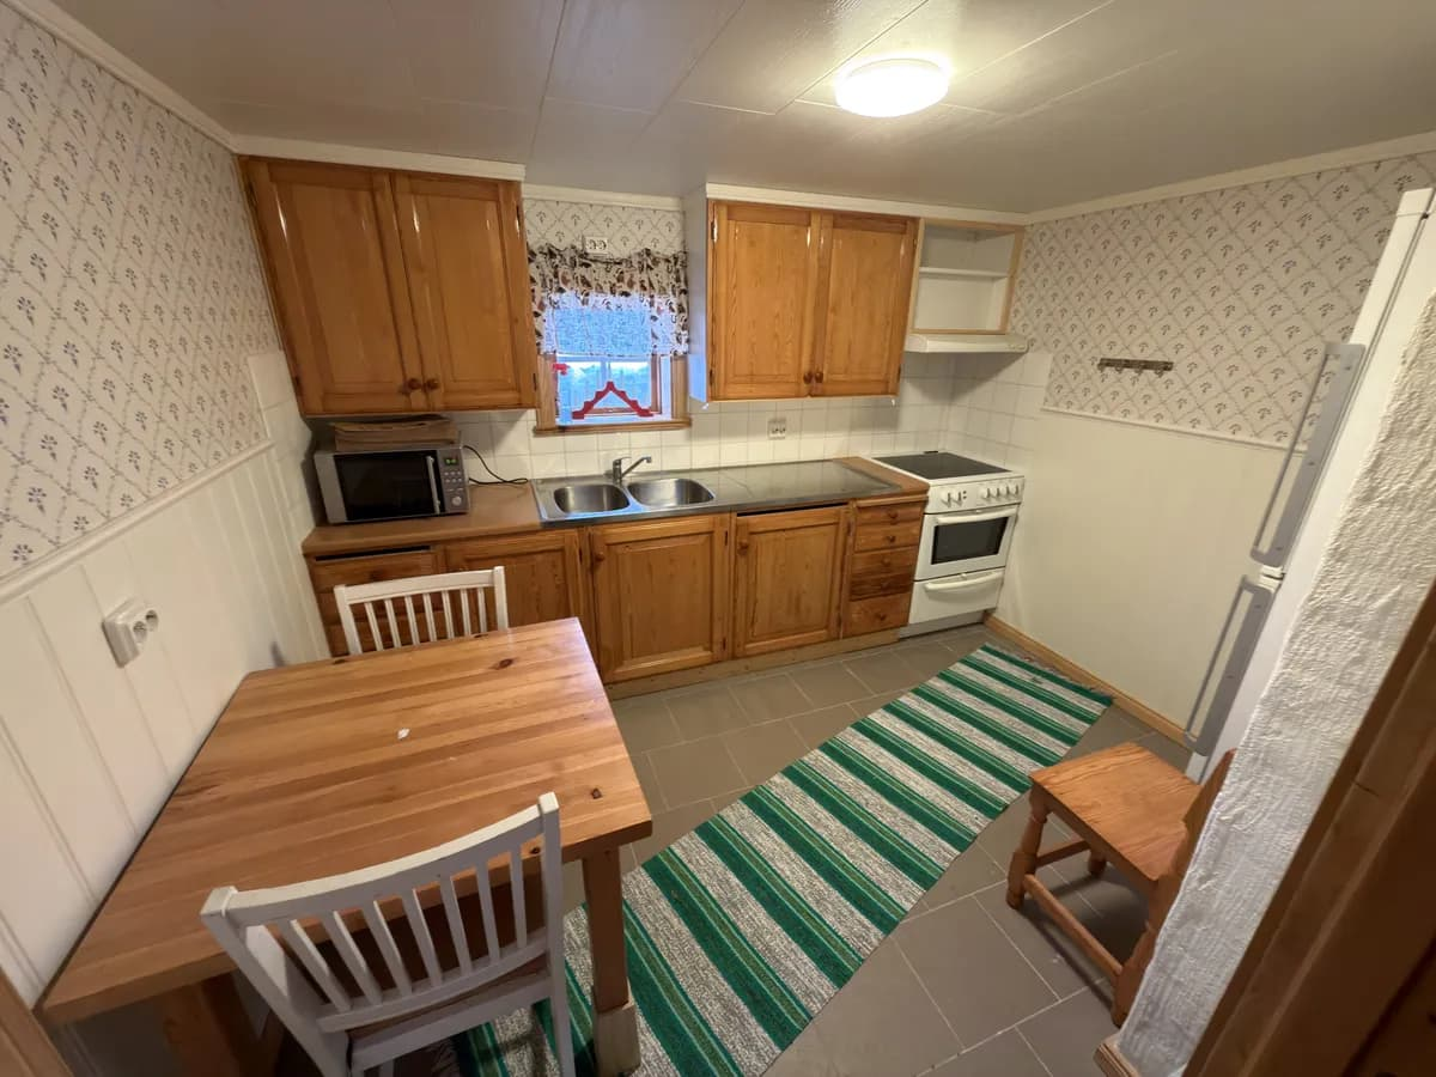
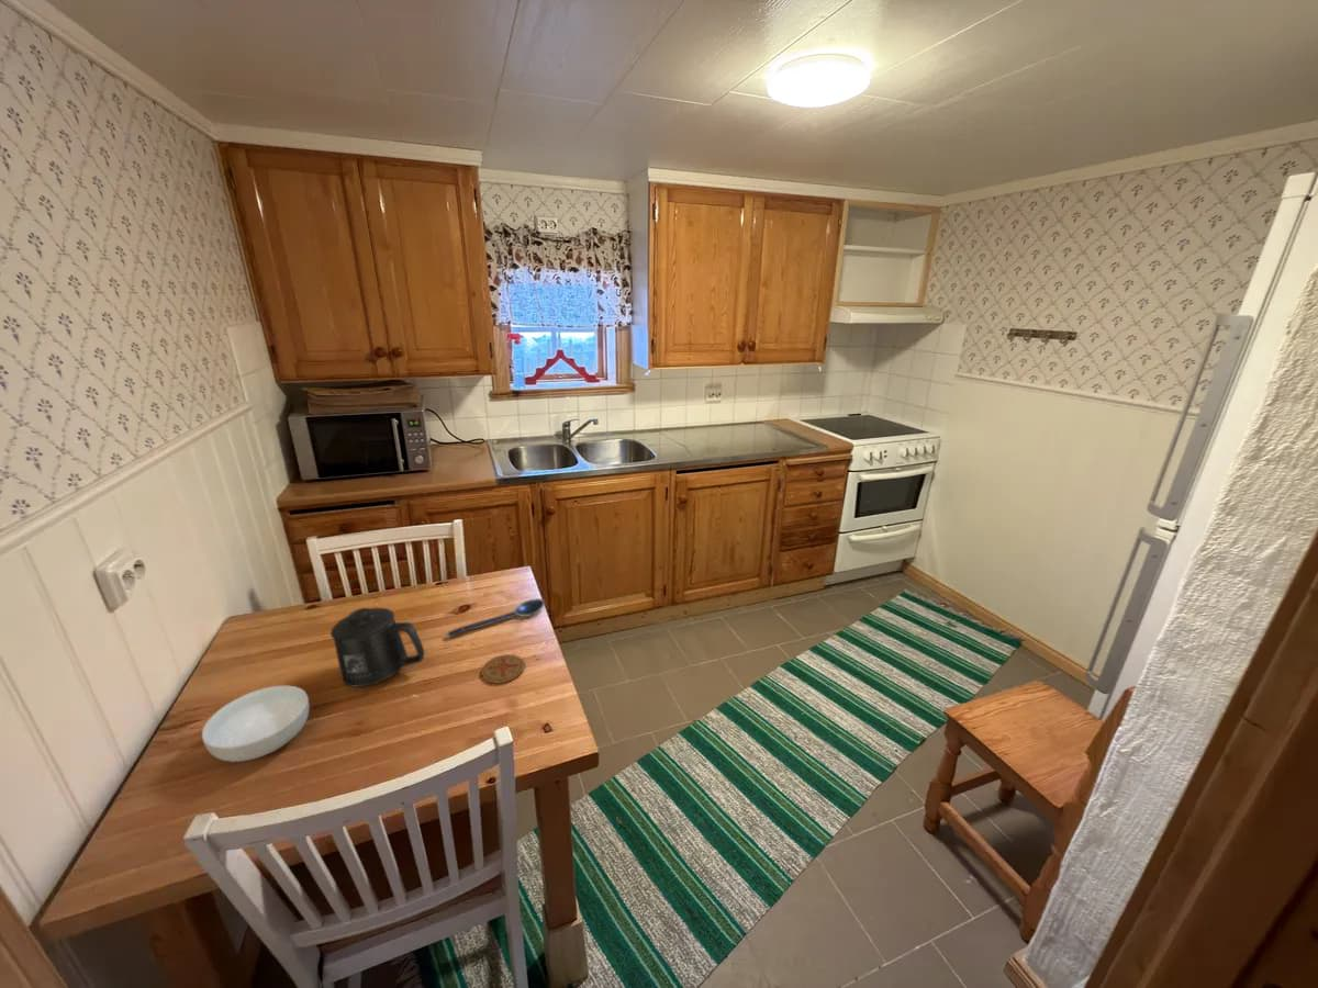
+ mug (379, 641)
+ spoon (498, 616)
+ coaster (503, 667)
+ cereal bowl (260, 727)
